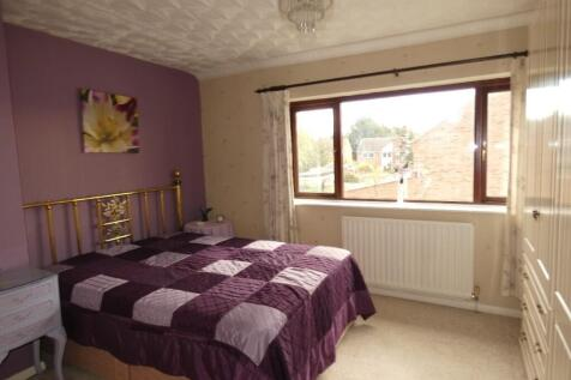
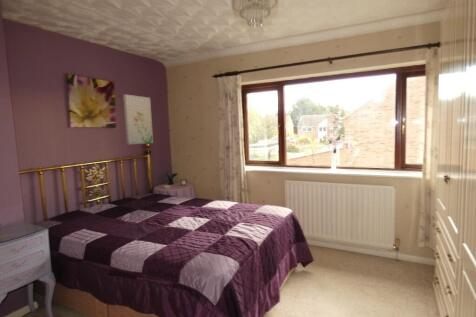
+ wall art (138, 120)
